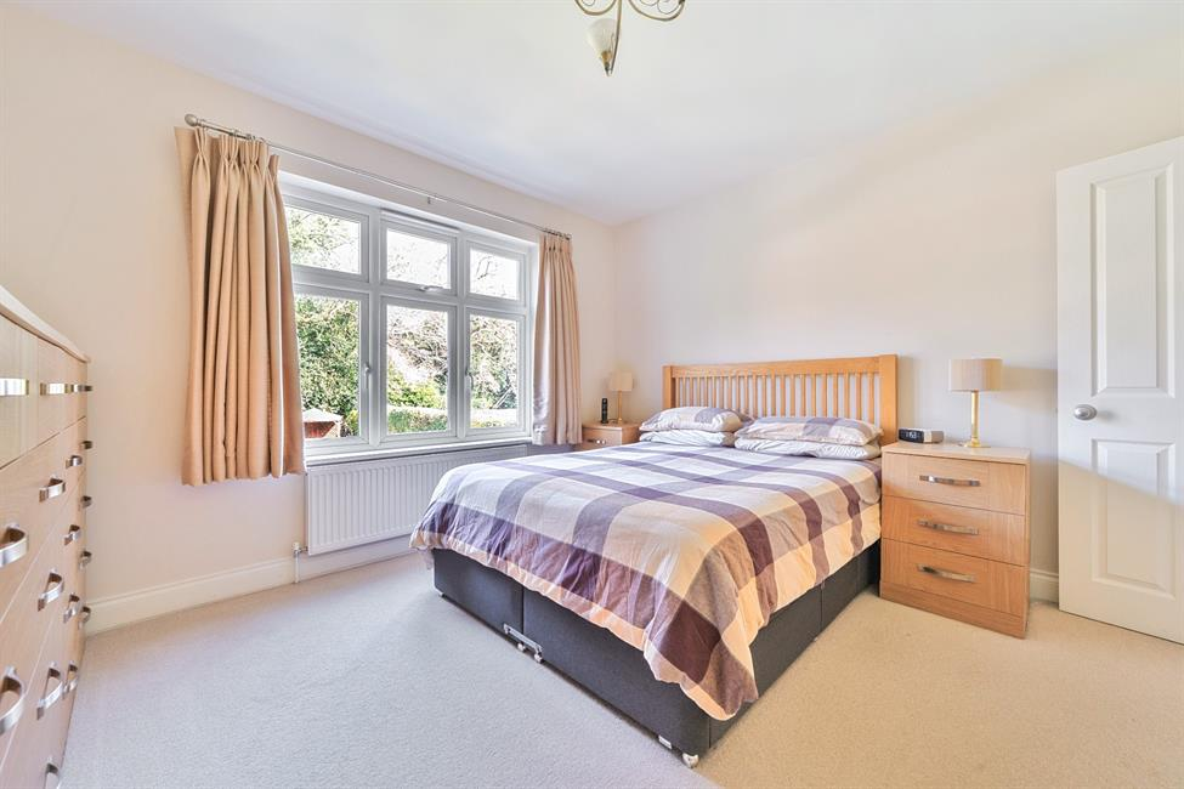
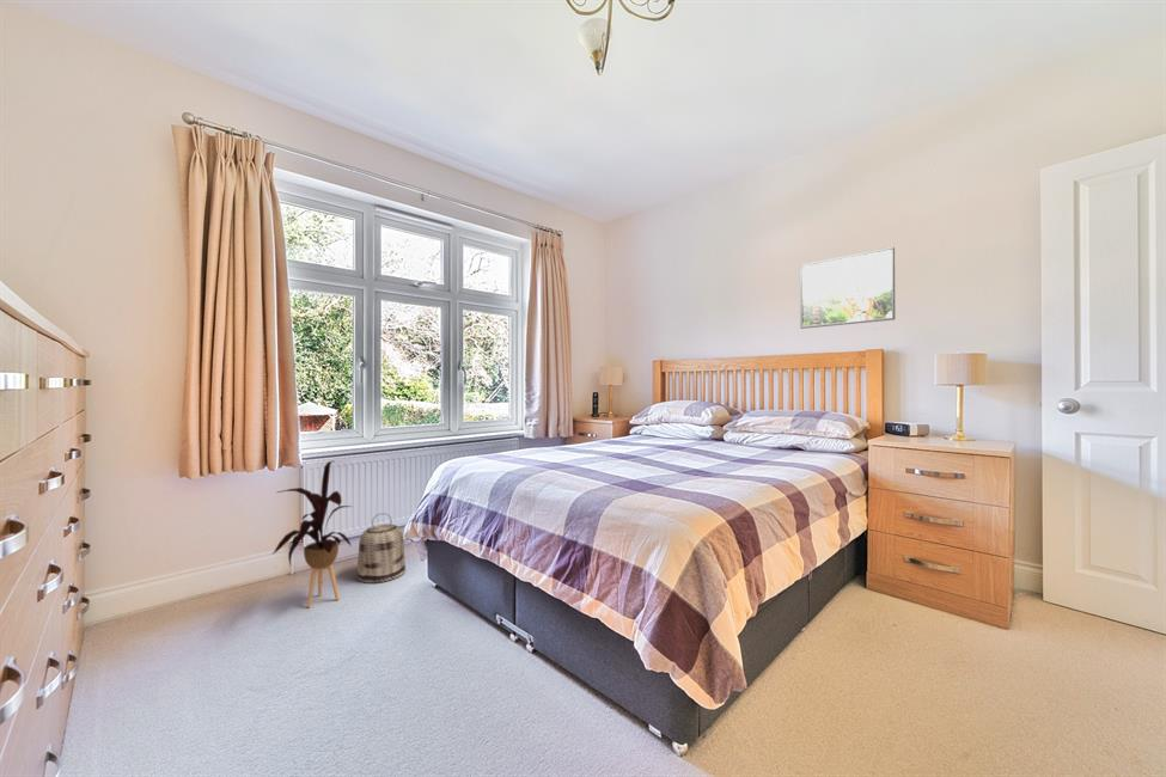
+ basket (381, 543)
+ house plant (313, 532)
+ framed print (844, 290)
